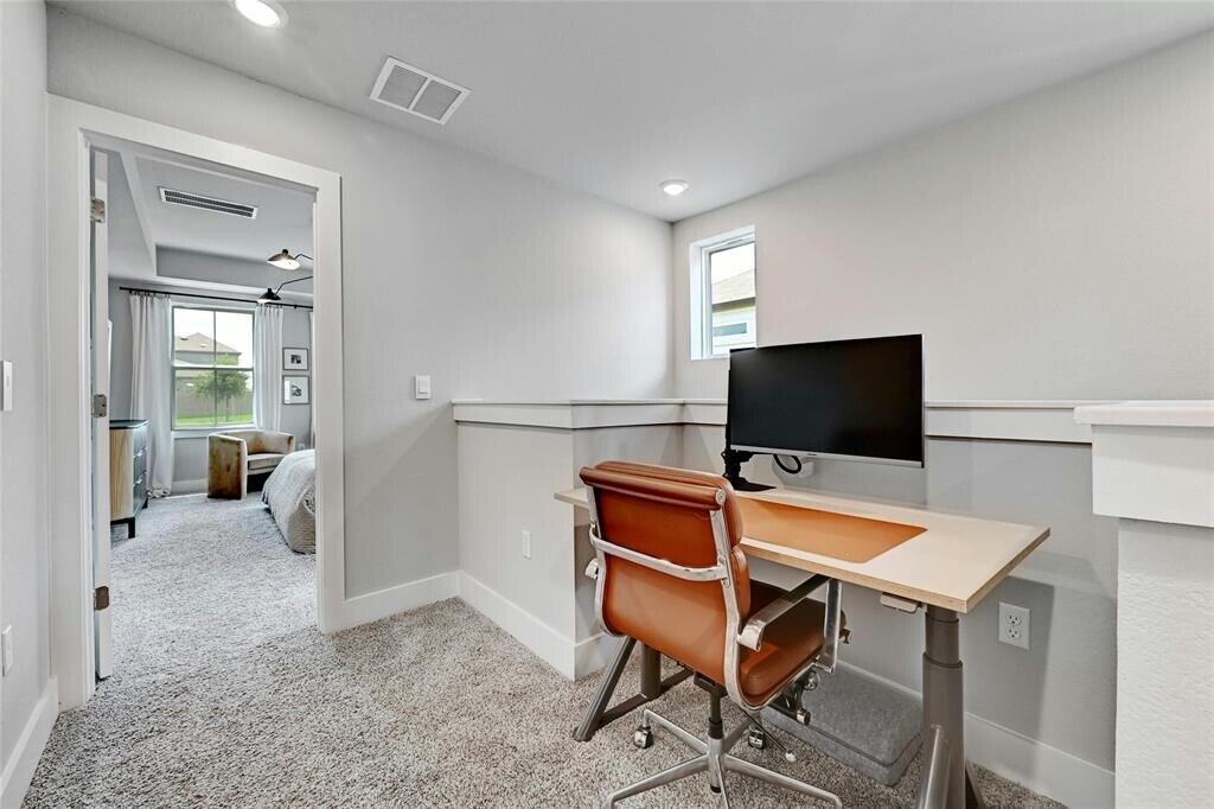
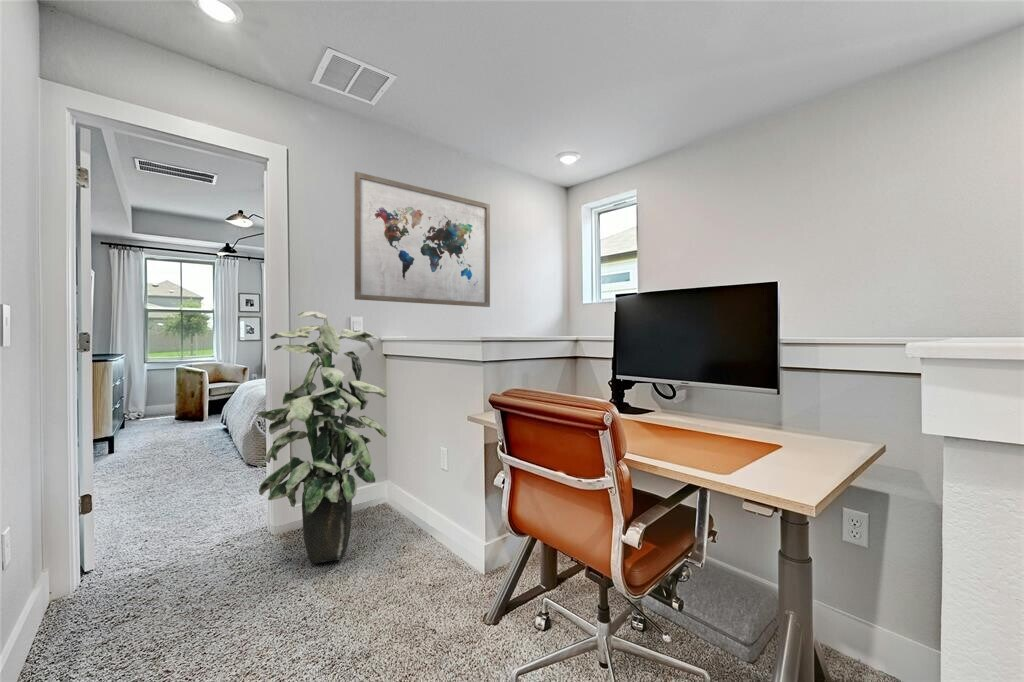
+ indoor plant (321, 433)
+ wall art (429, 246)
